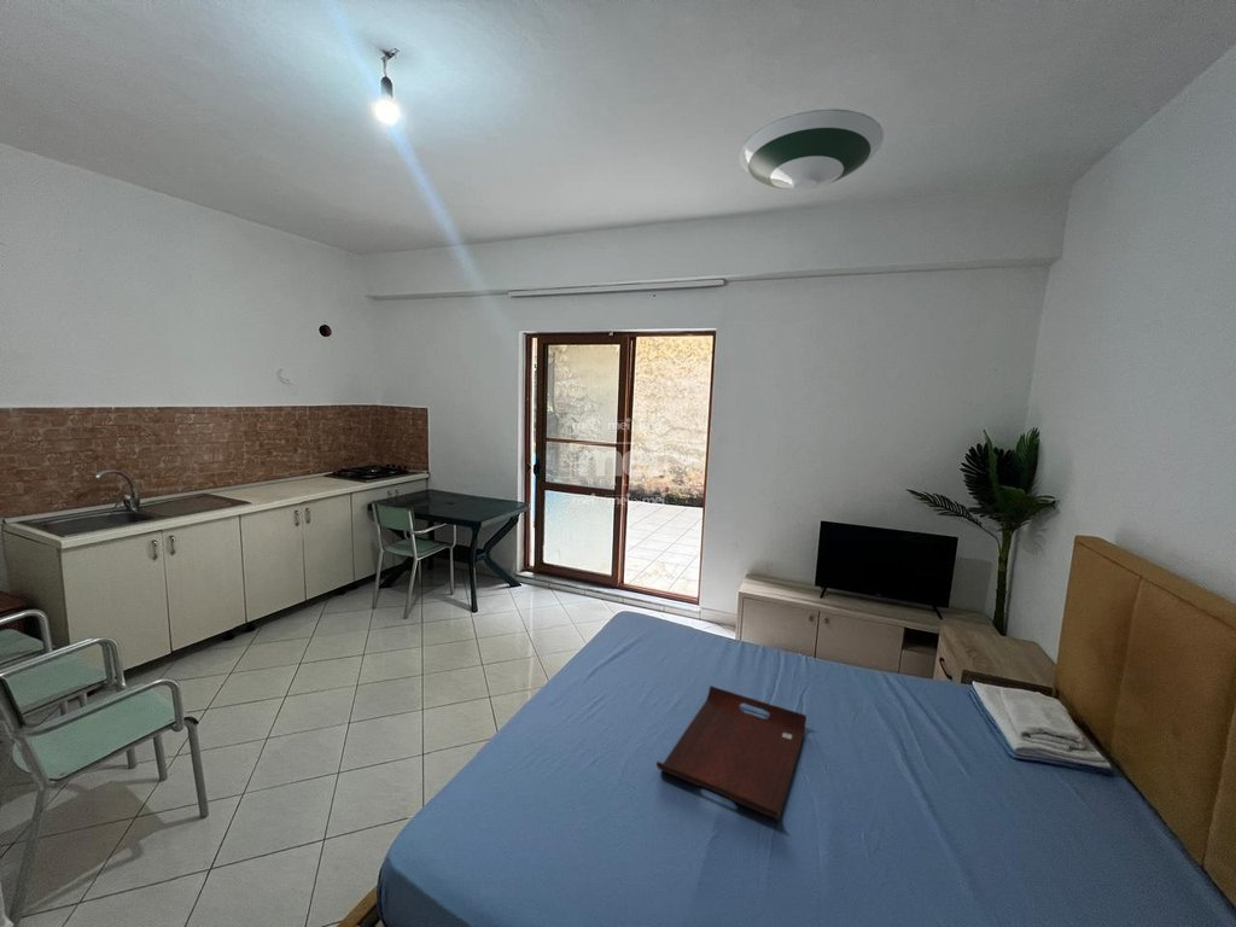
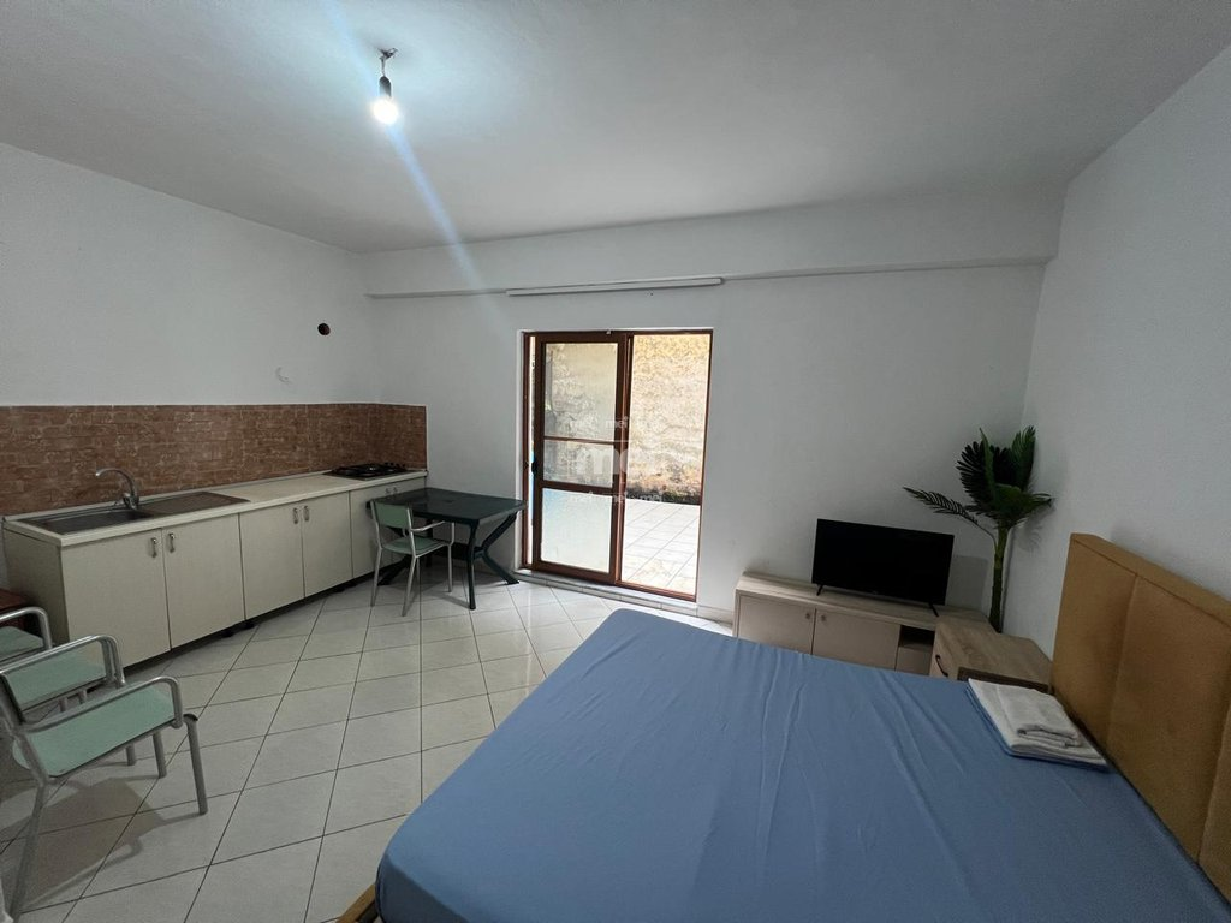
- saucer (806, 168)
- serving tray (736, 742)
